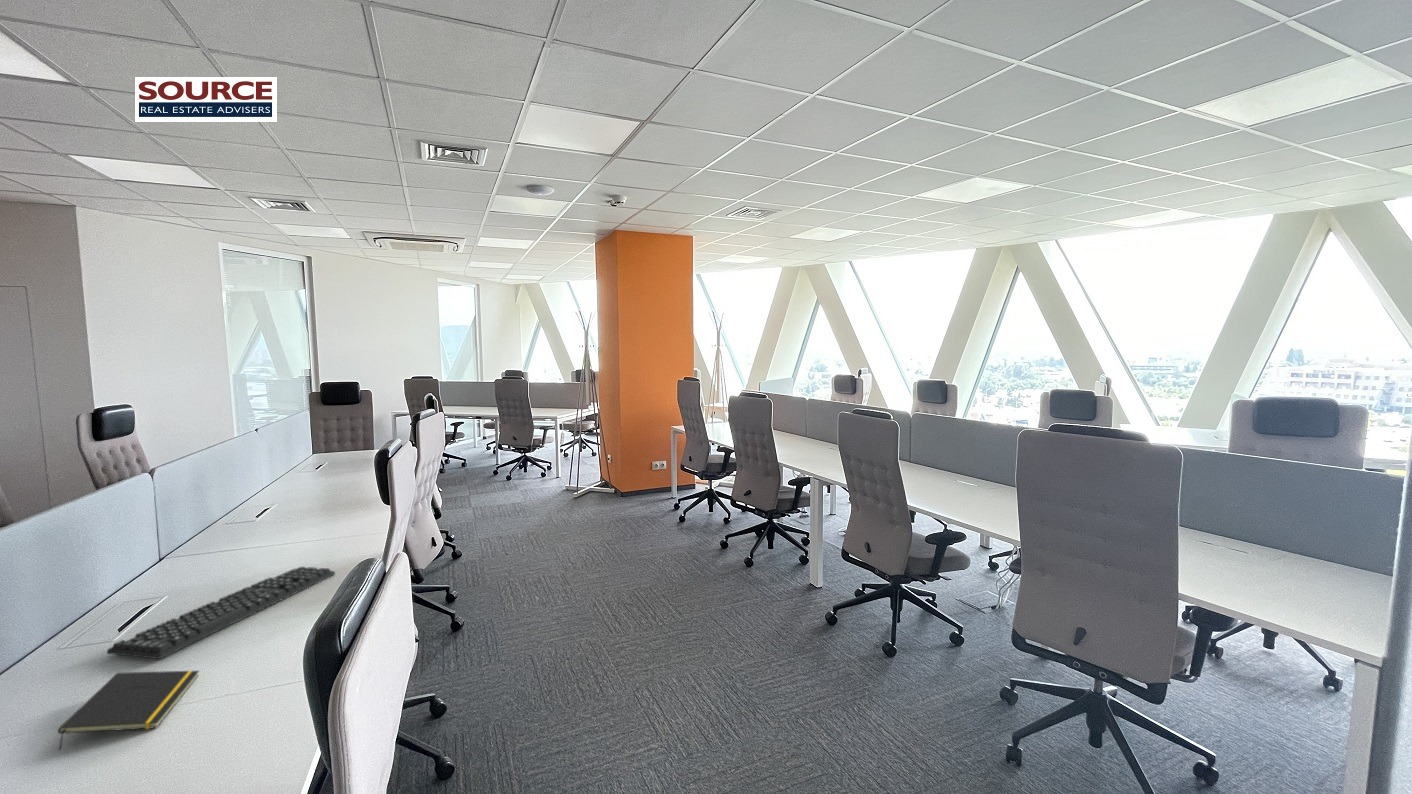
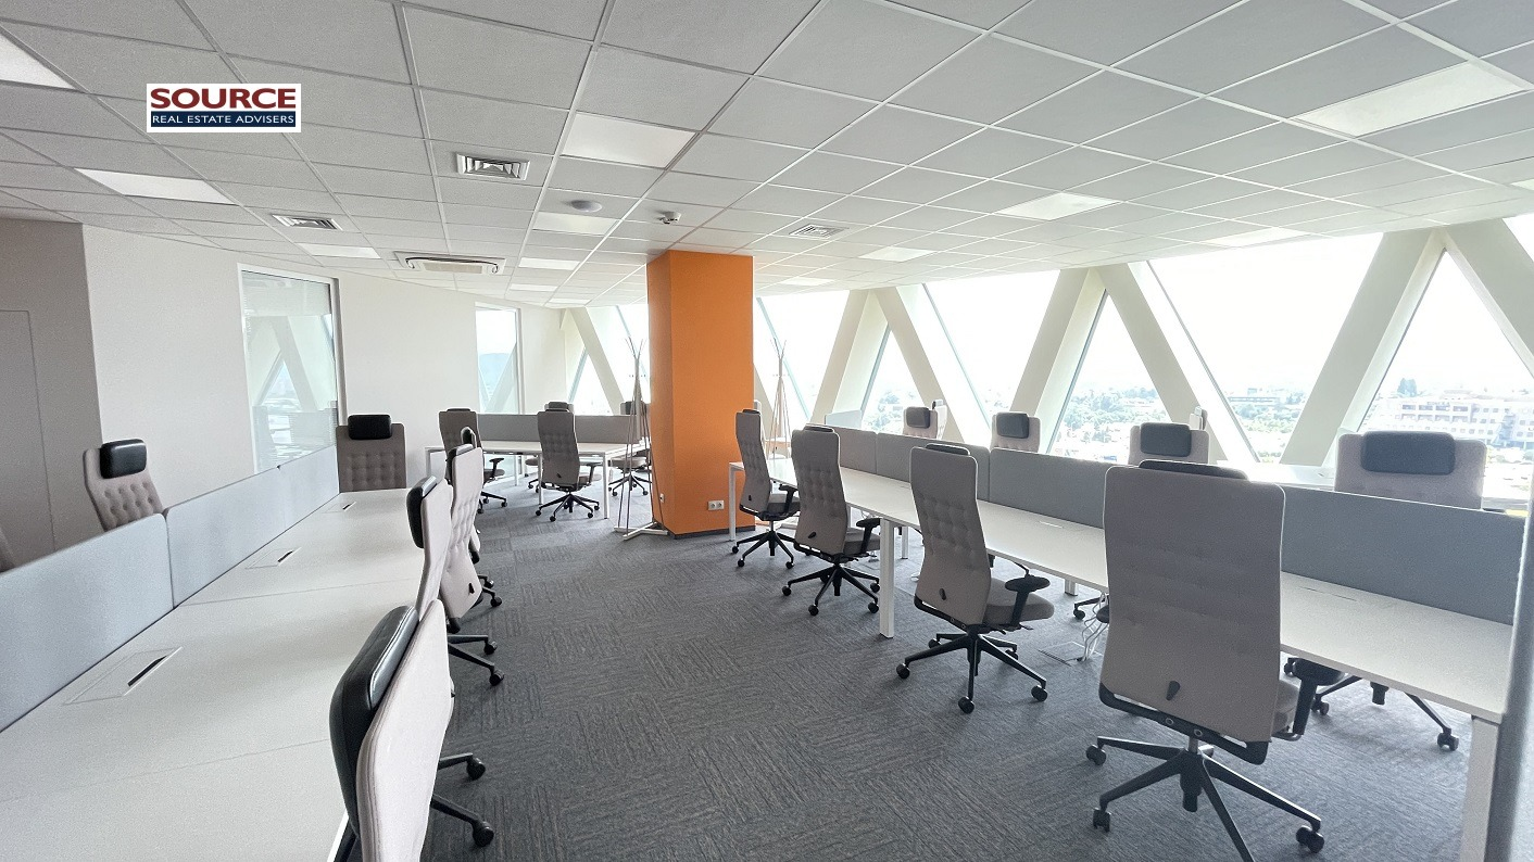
- keyboard (238, 604)
- notepad (135, 699)
